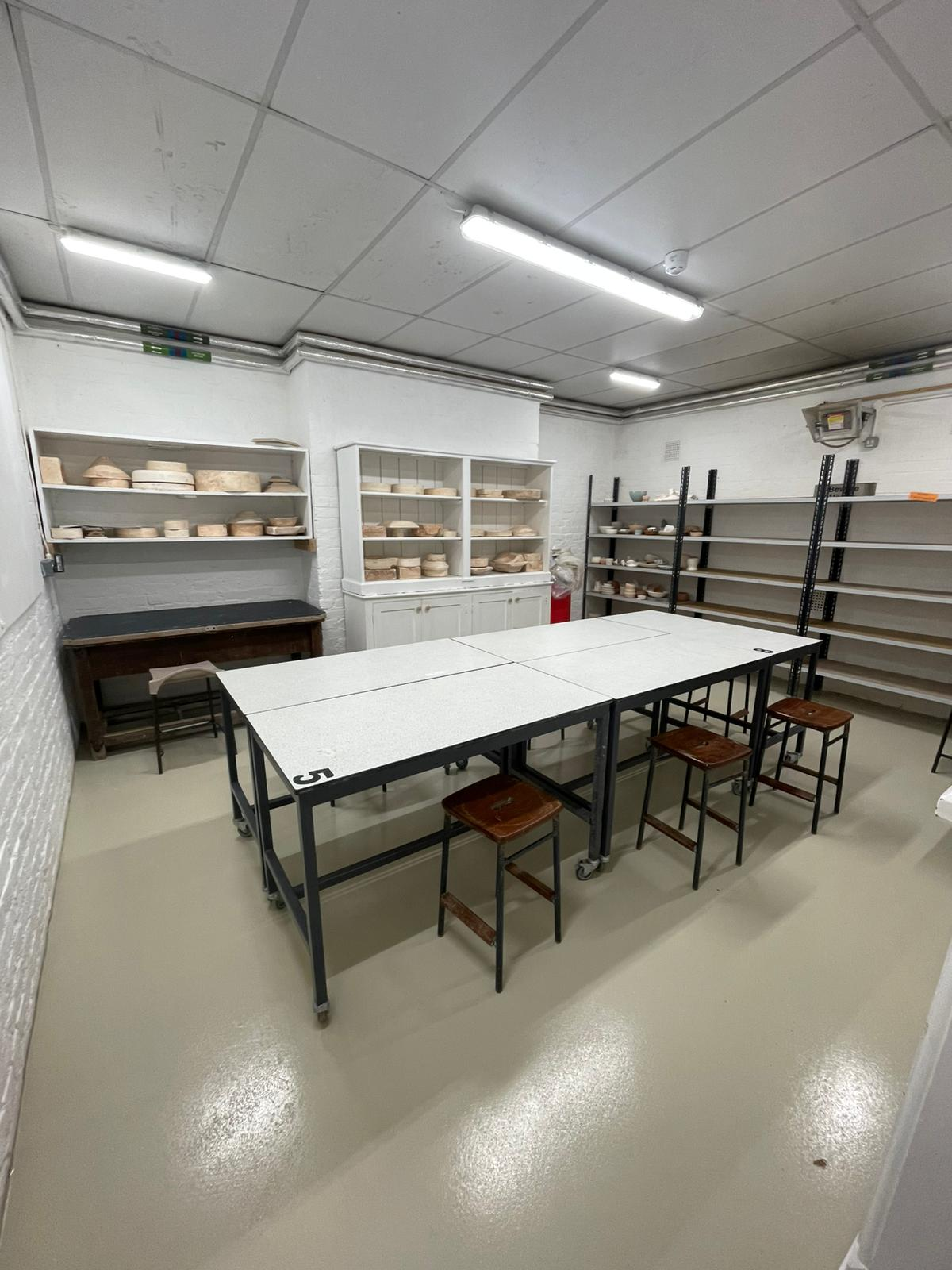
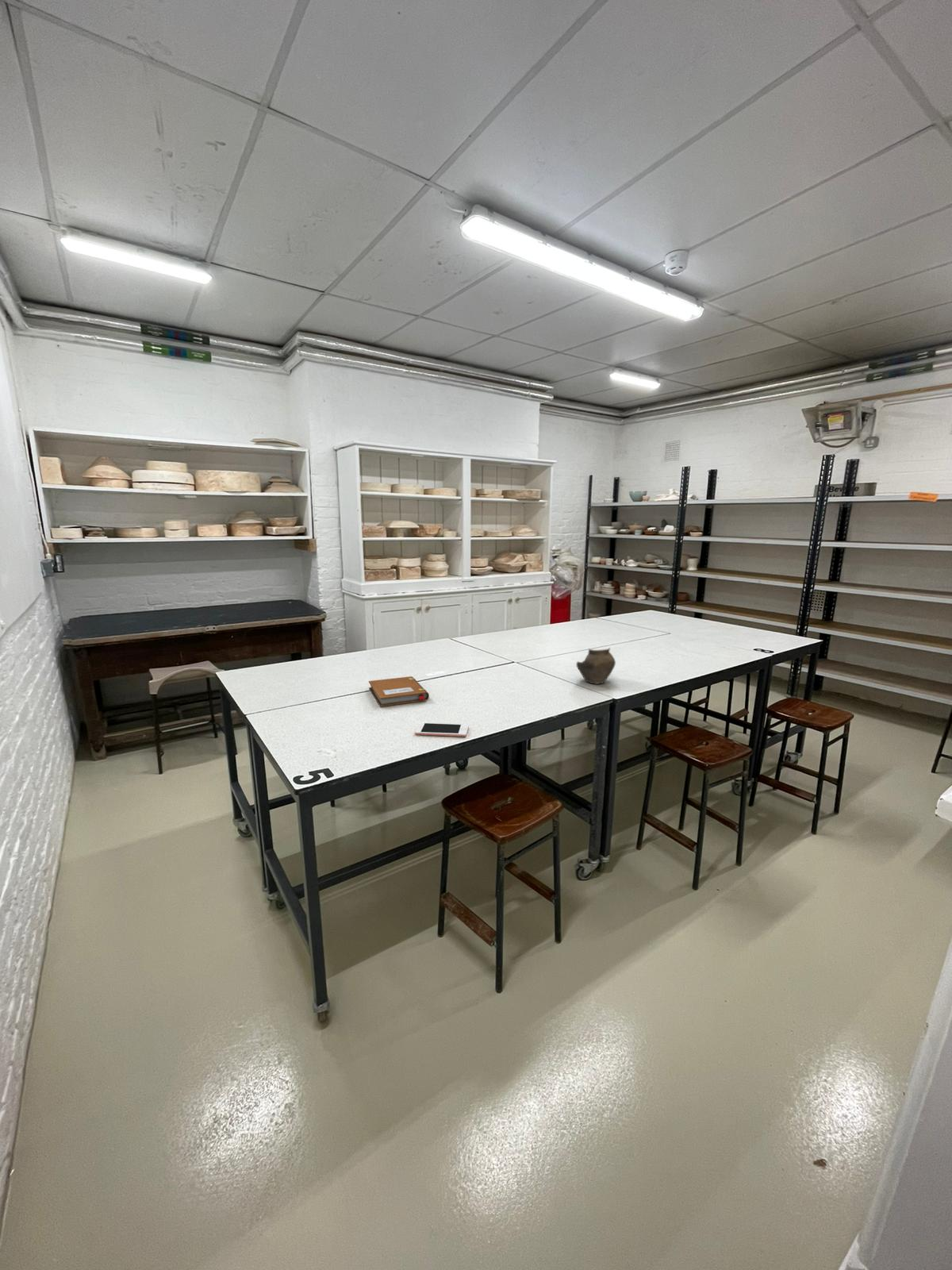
+ cell phone (442, 729)
+ ceramic bowl (597, 664)
+ notebook (398, 691)
